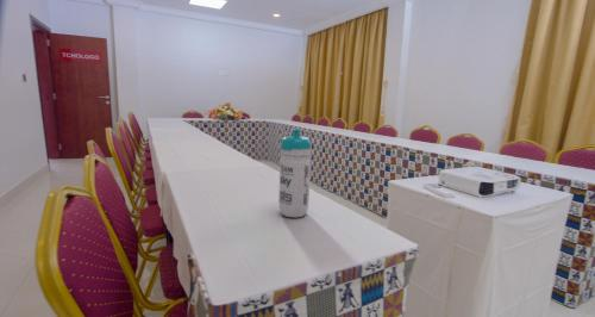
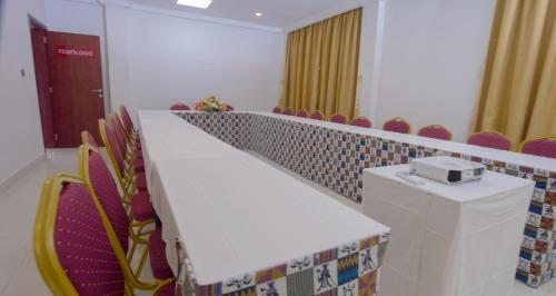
- water bottle (294, 172)
